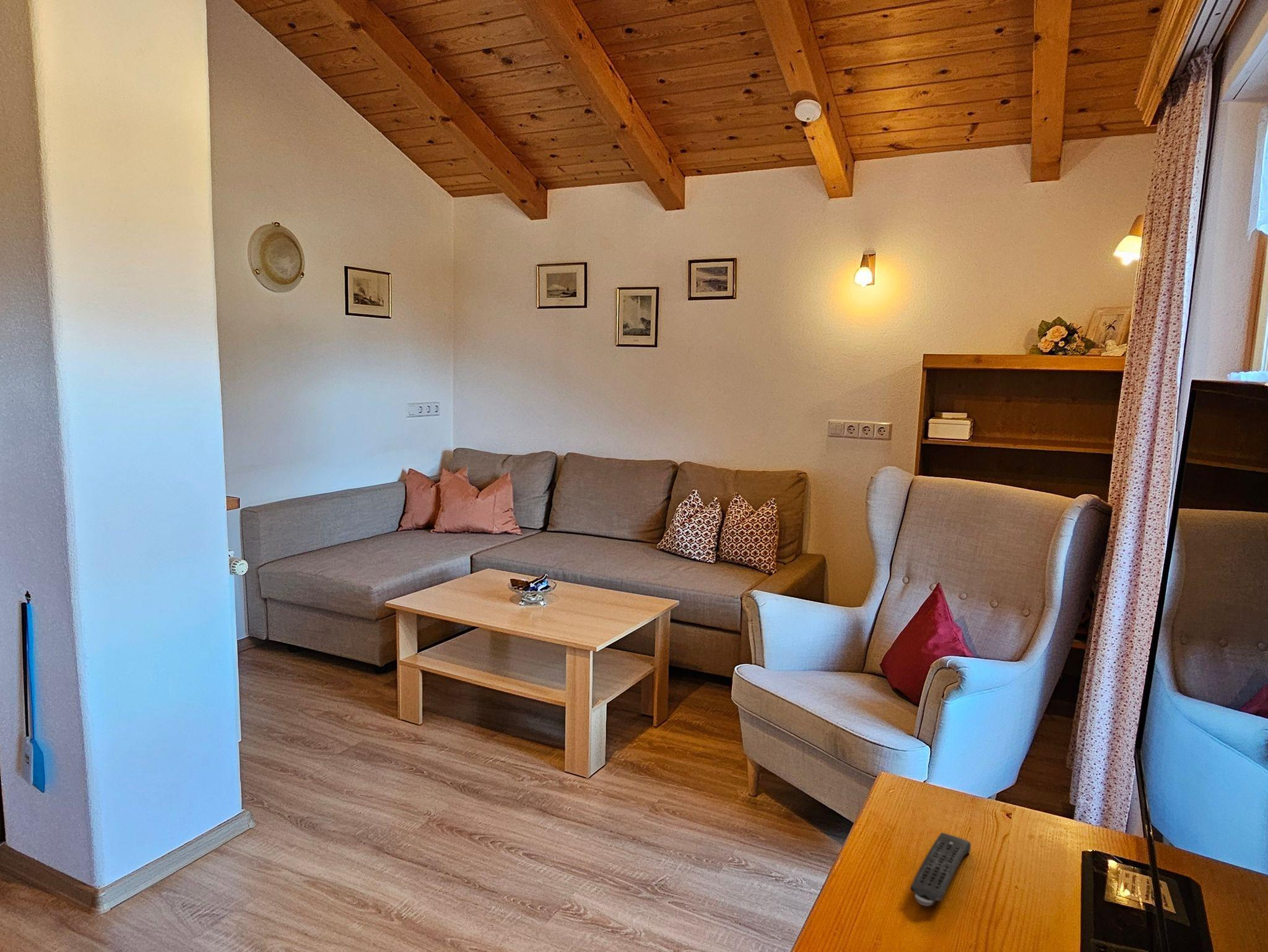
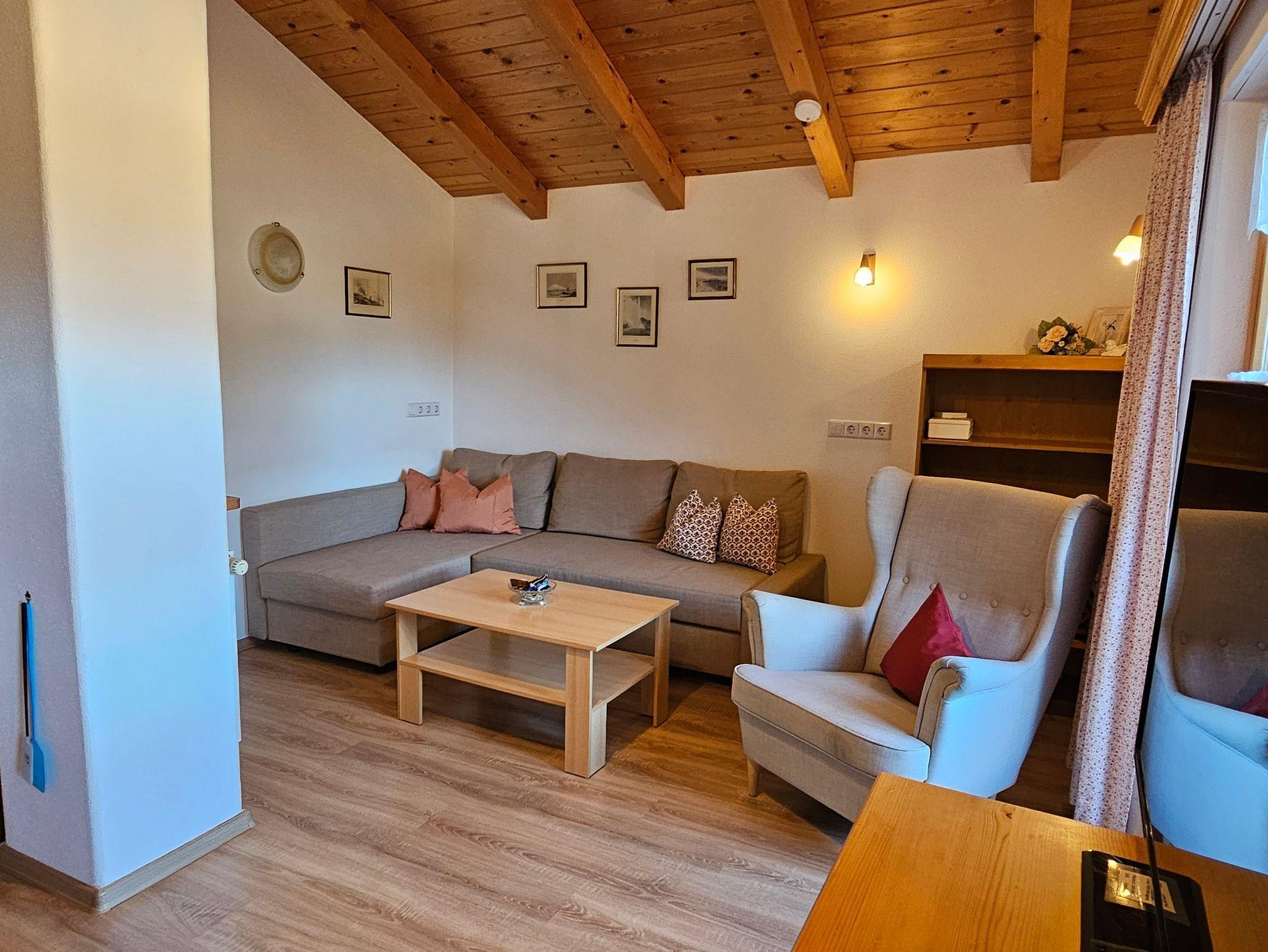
- remote control (940, 868)
